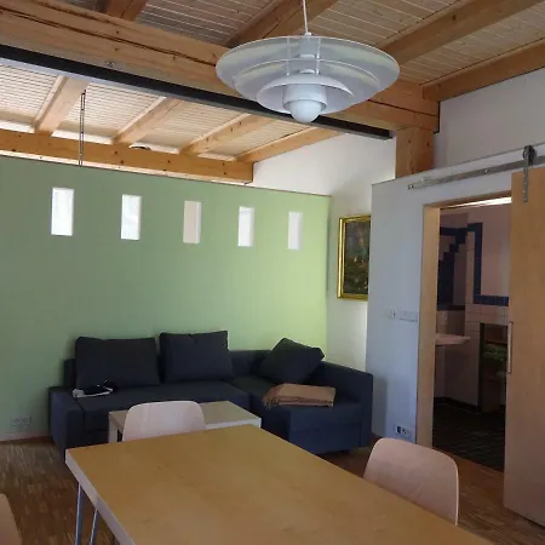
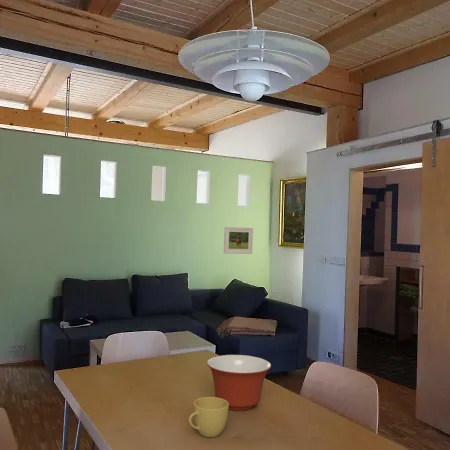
+ mixing bowl (238, 383)
+ cup (207, 419)
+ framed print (238, 240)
